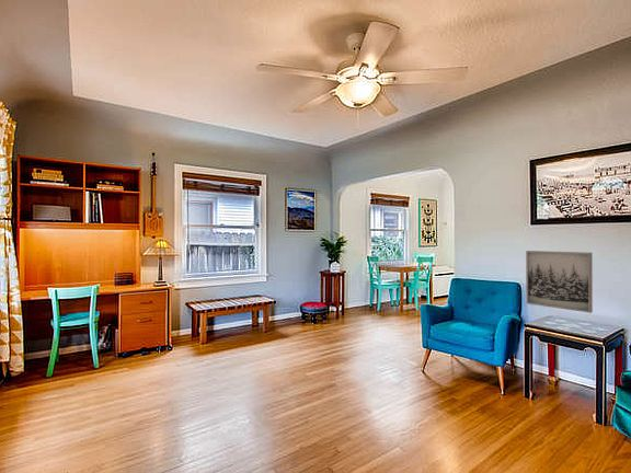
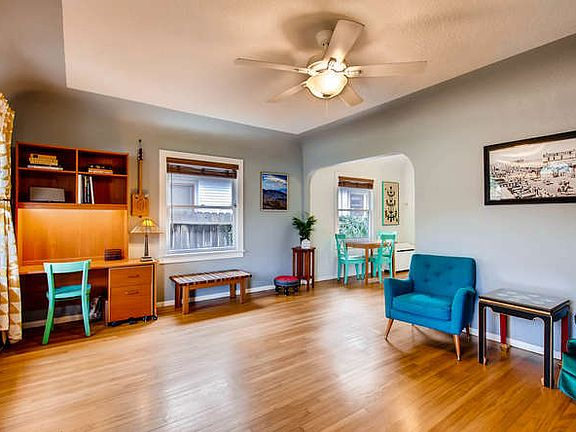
- wall art (557, 279)
